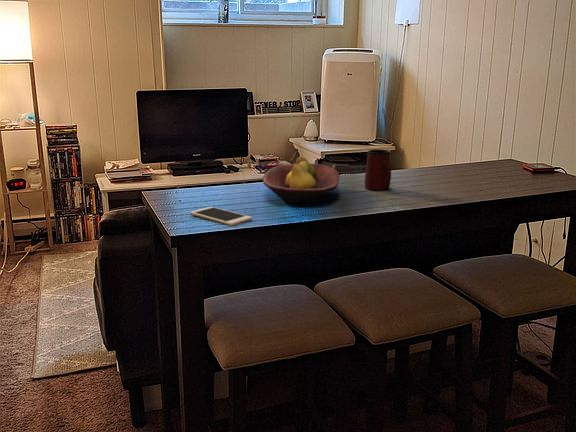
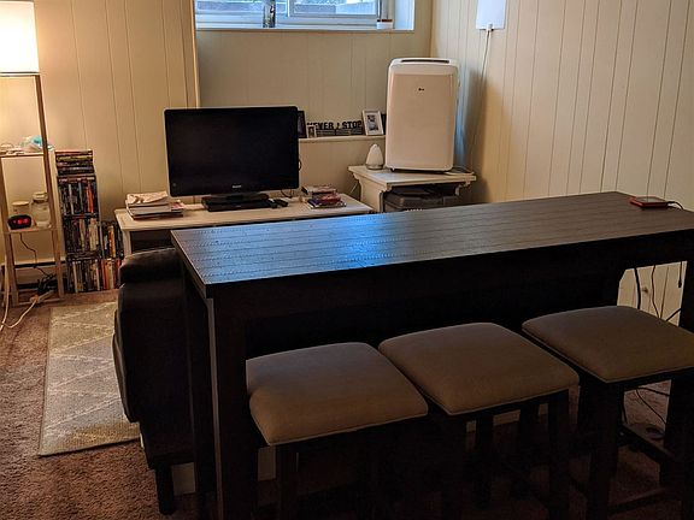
- fruit bowl (301, 177)
- cell phone (220, 215)
- mug (380, 170)
